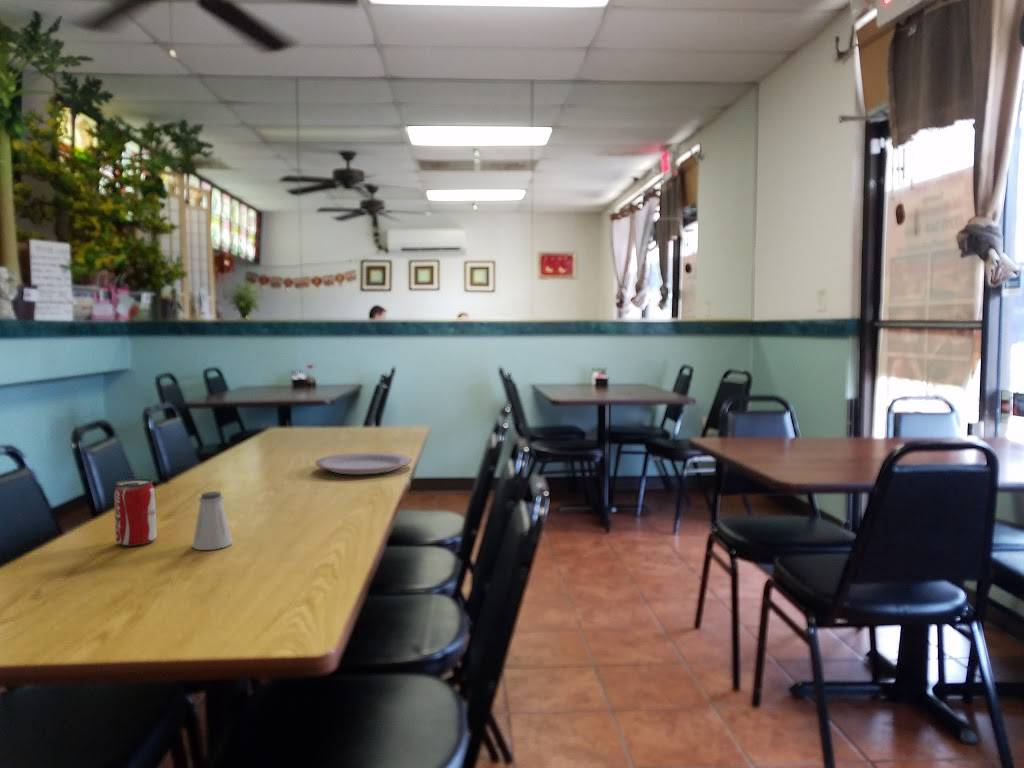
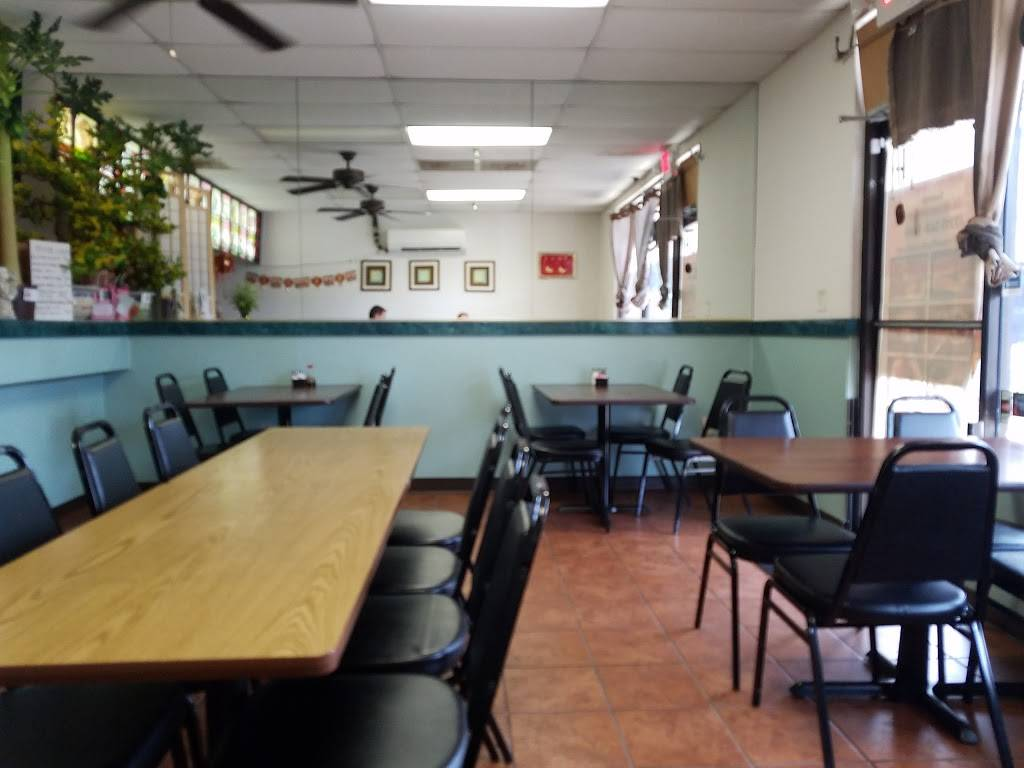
- beverage can (135, 511)
- plate (364, 464)
- saltshaker (211, 518)
